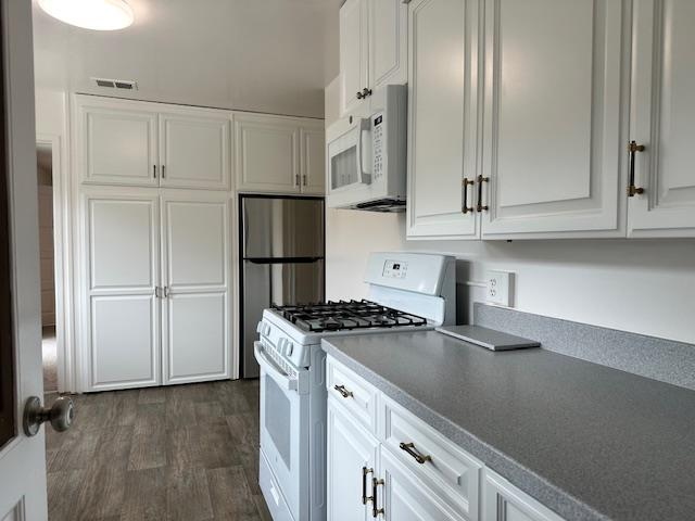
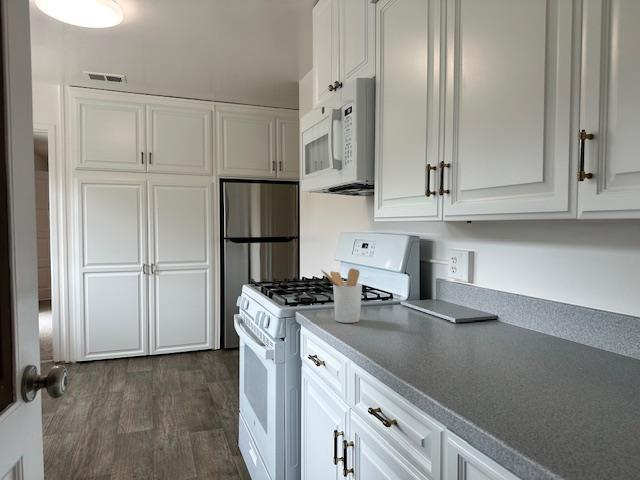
+ utensil holder (340, 294)
